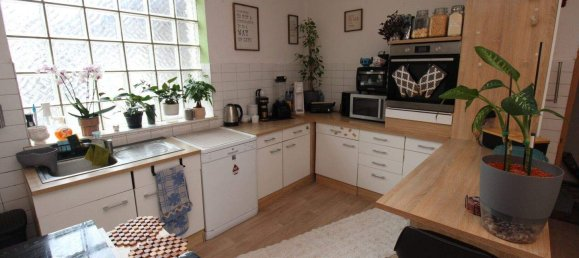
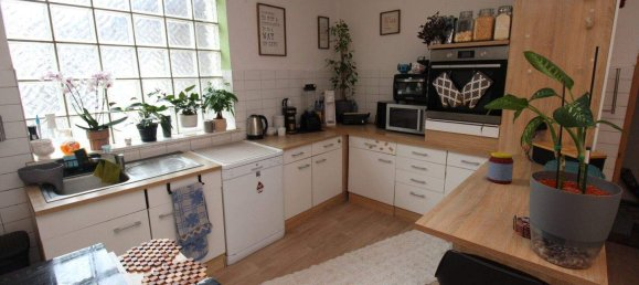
+ jar (500, 167)
